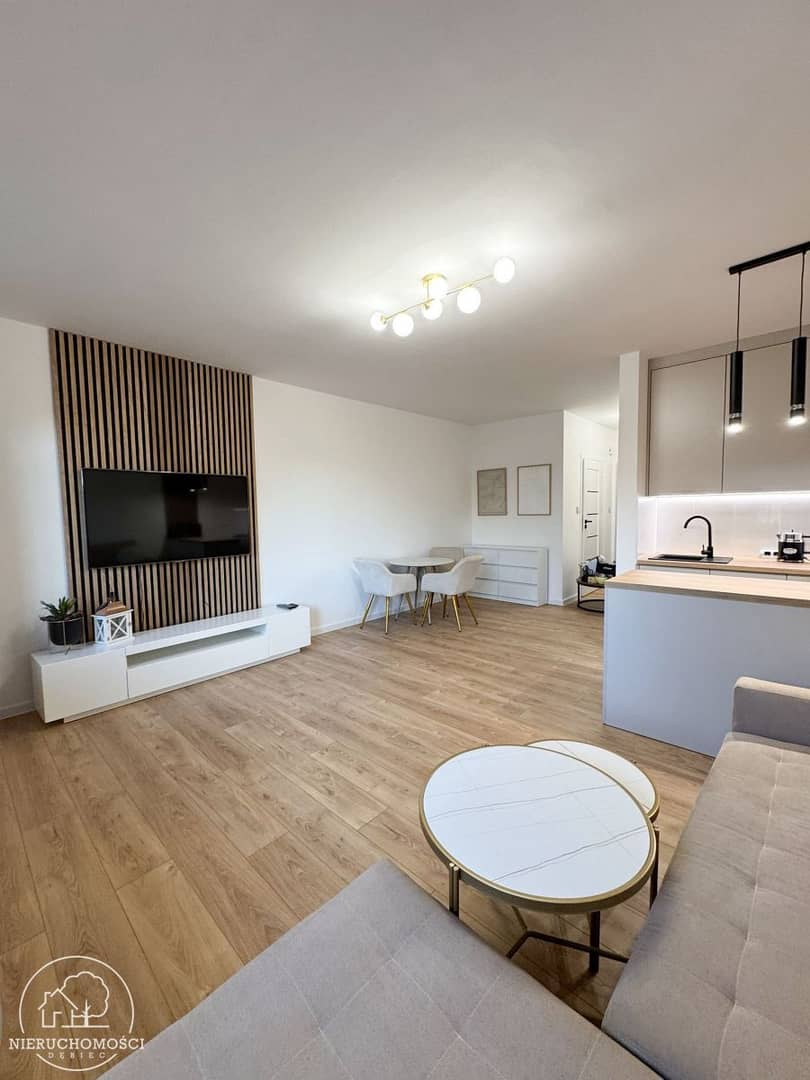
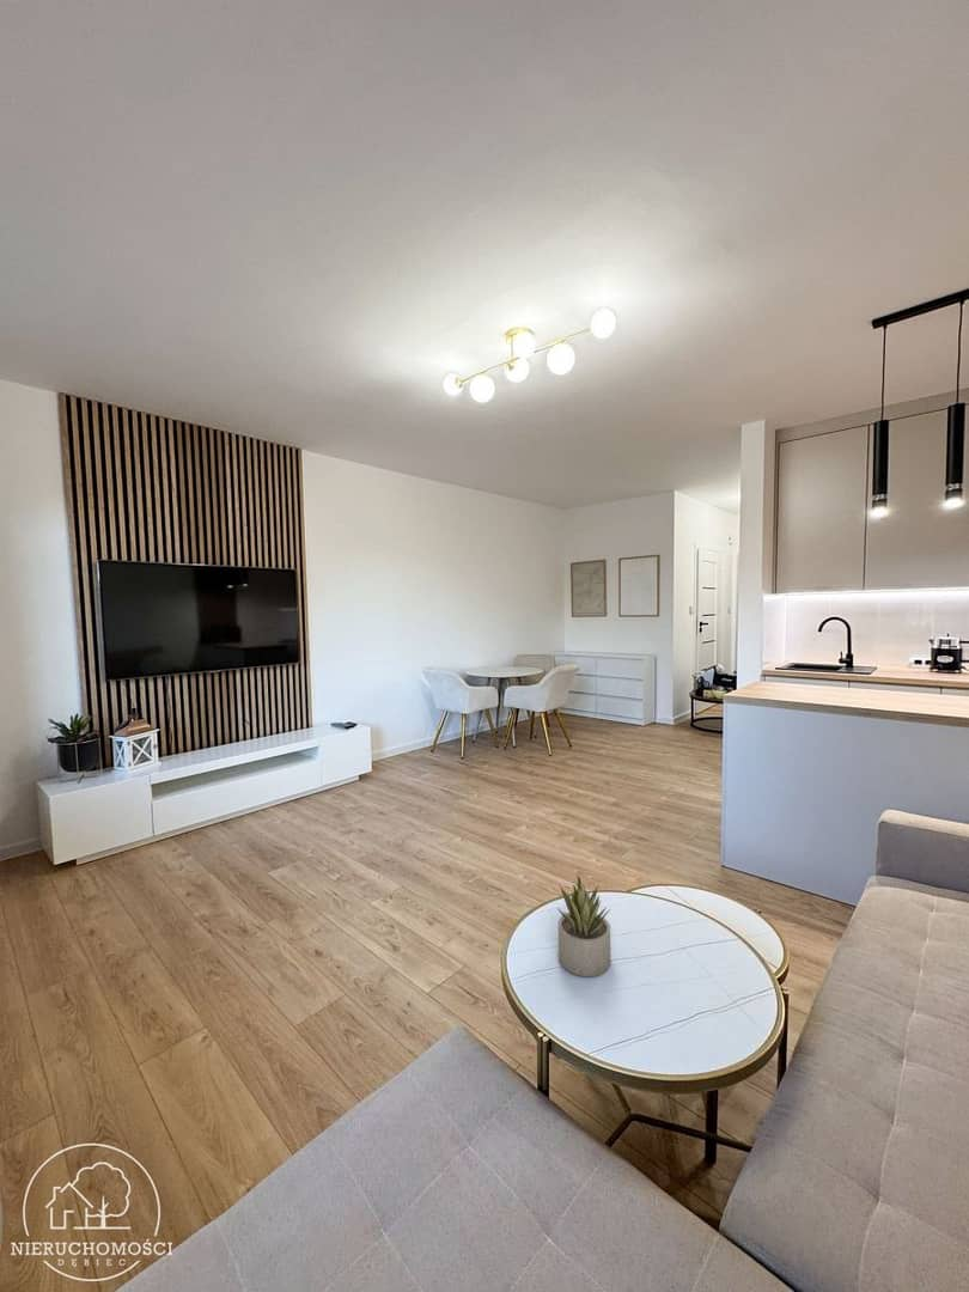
+ succulent plant (584, 919)
